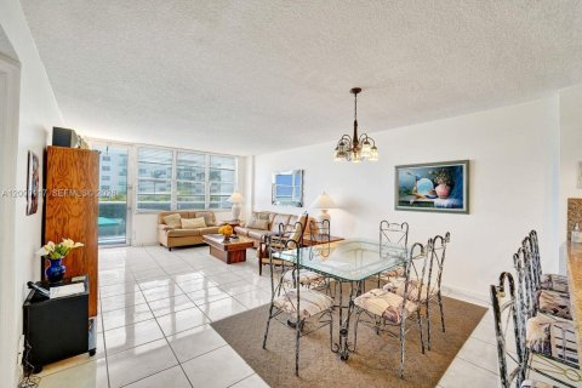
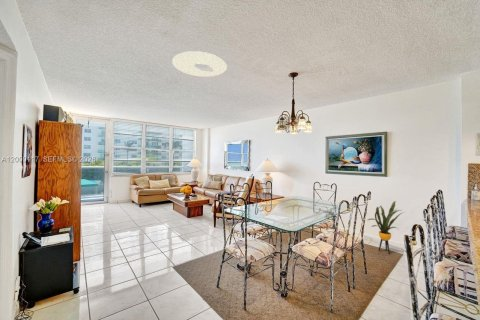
+ ceiling light (200, 63)
+ house plant (388, 227)
